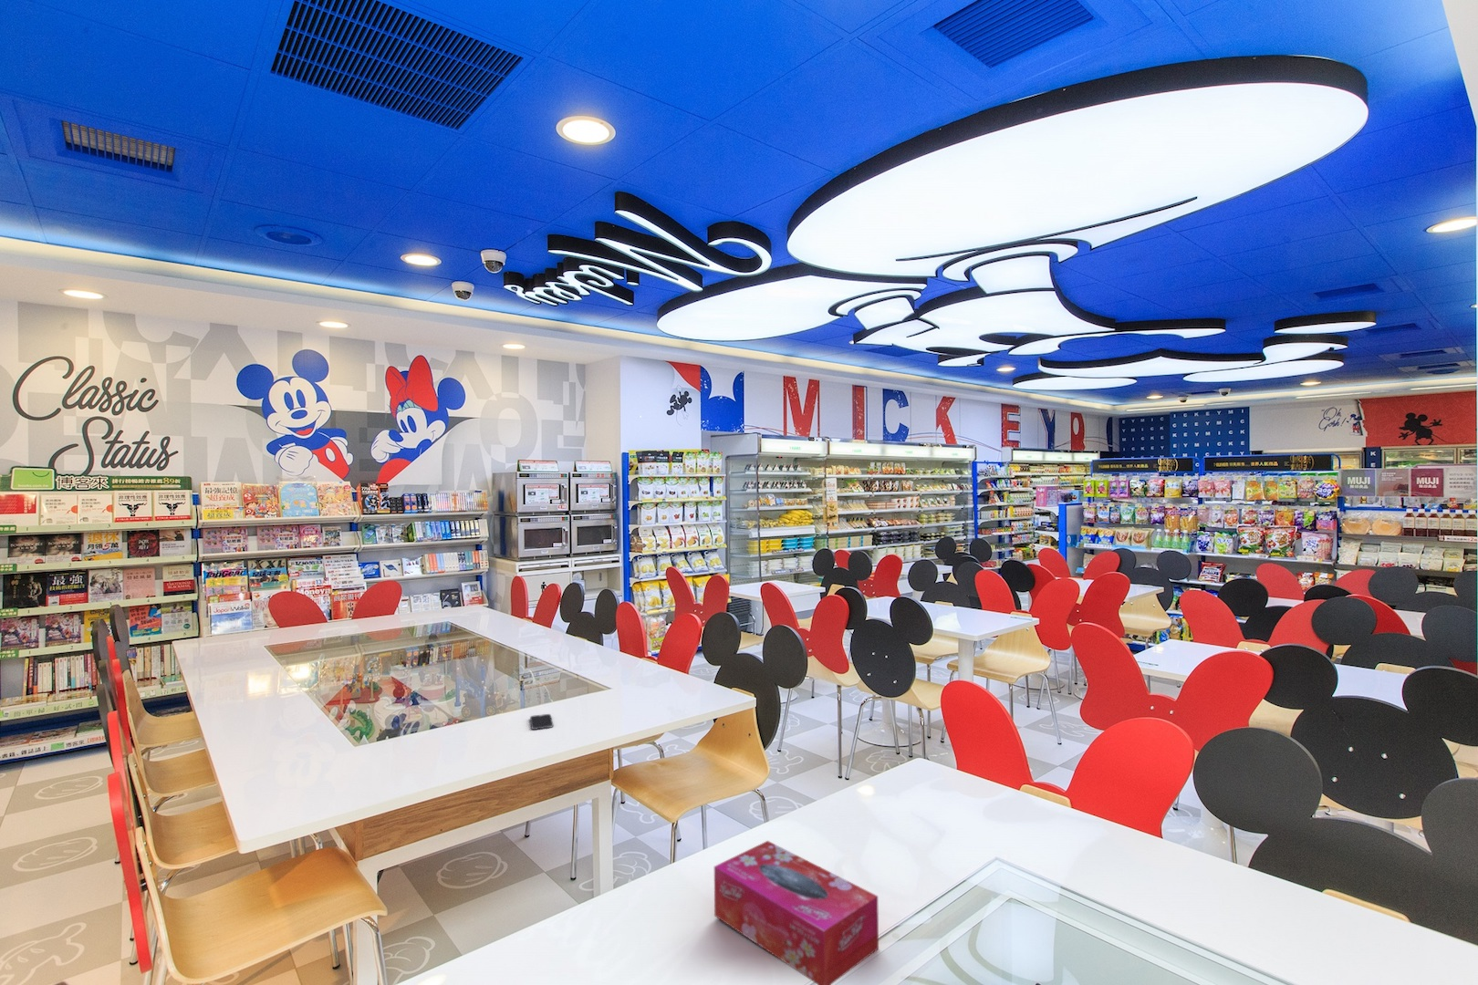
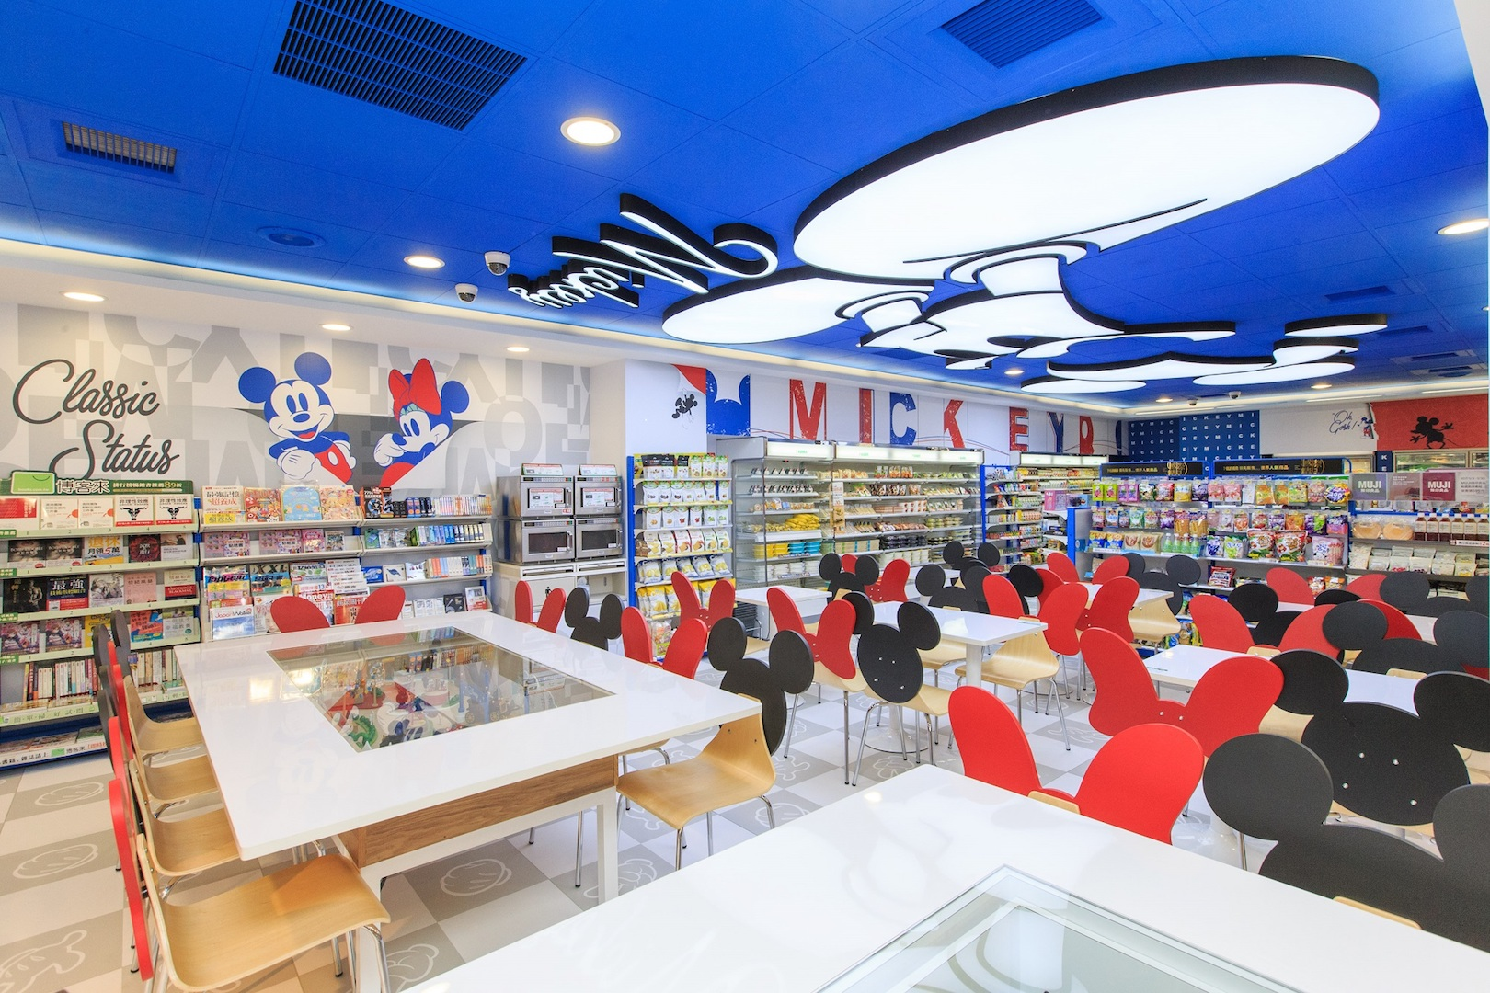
- tissue box (793, 906)
- smartphone (541, 721)
